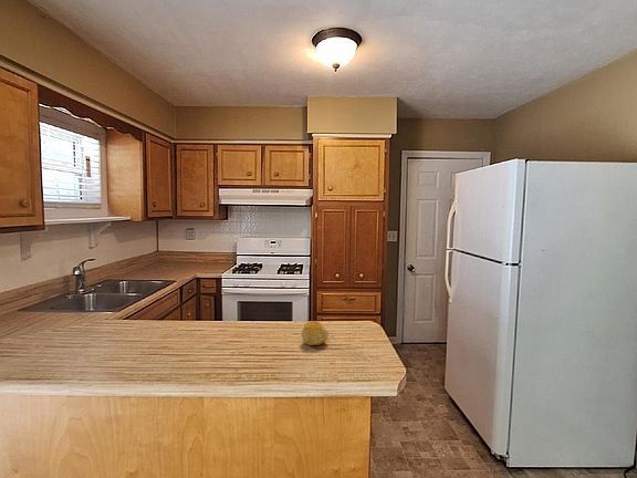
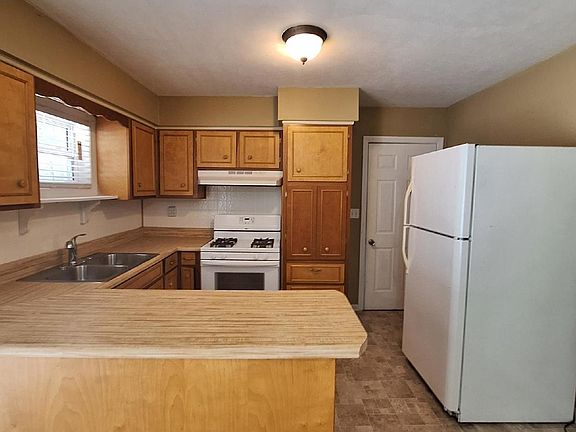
- fruit (314, 332)
